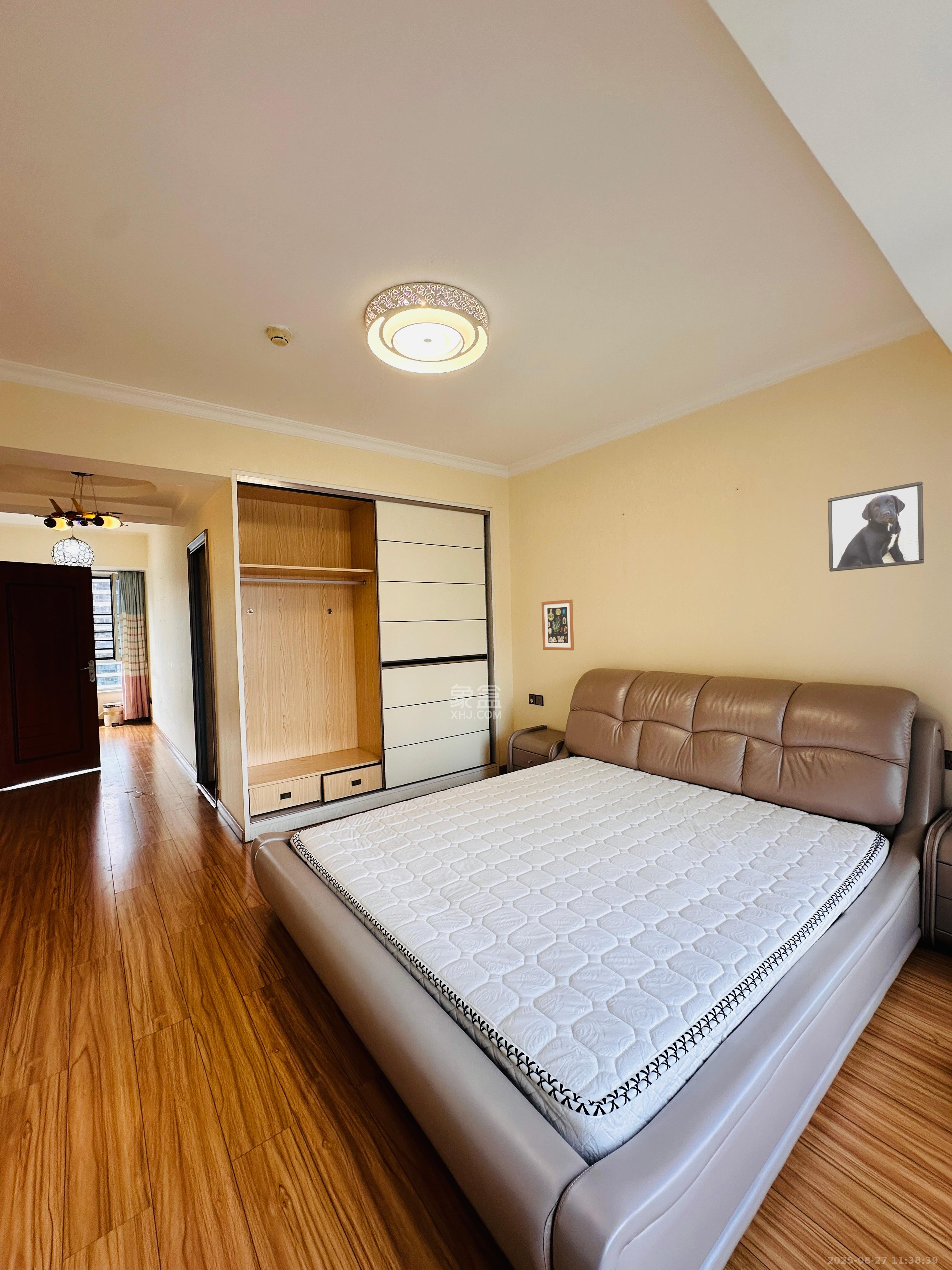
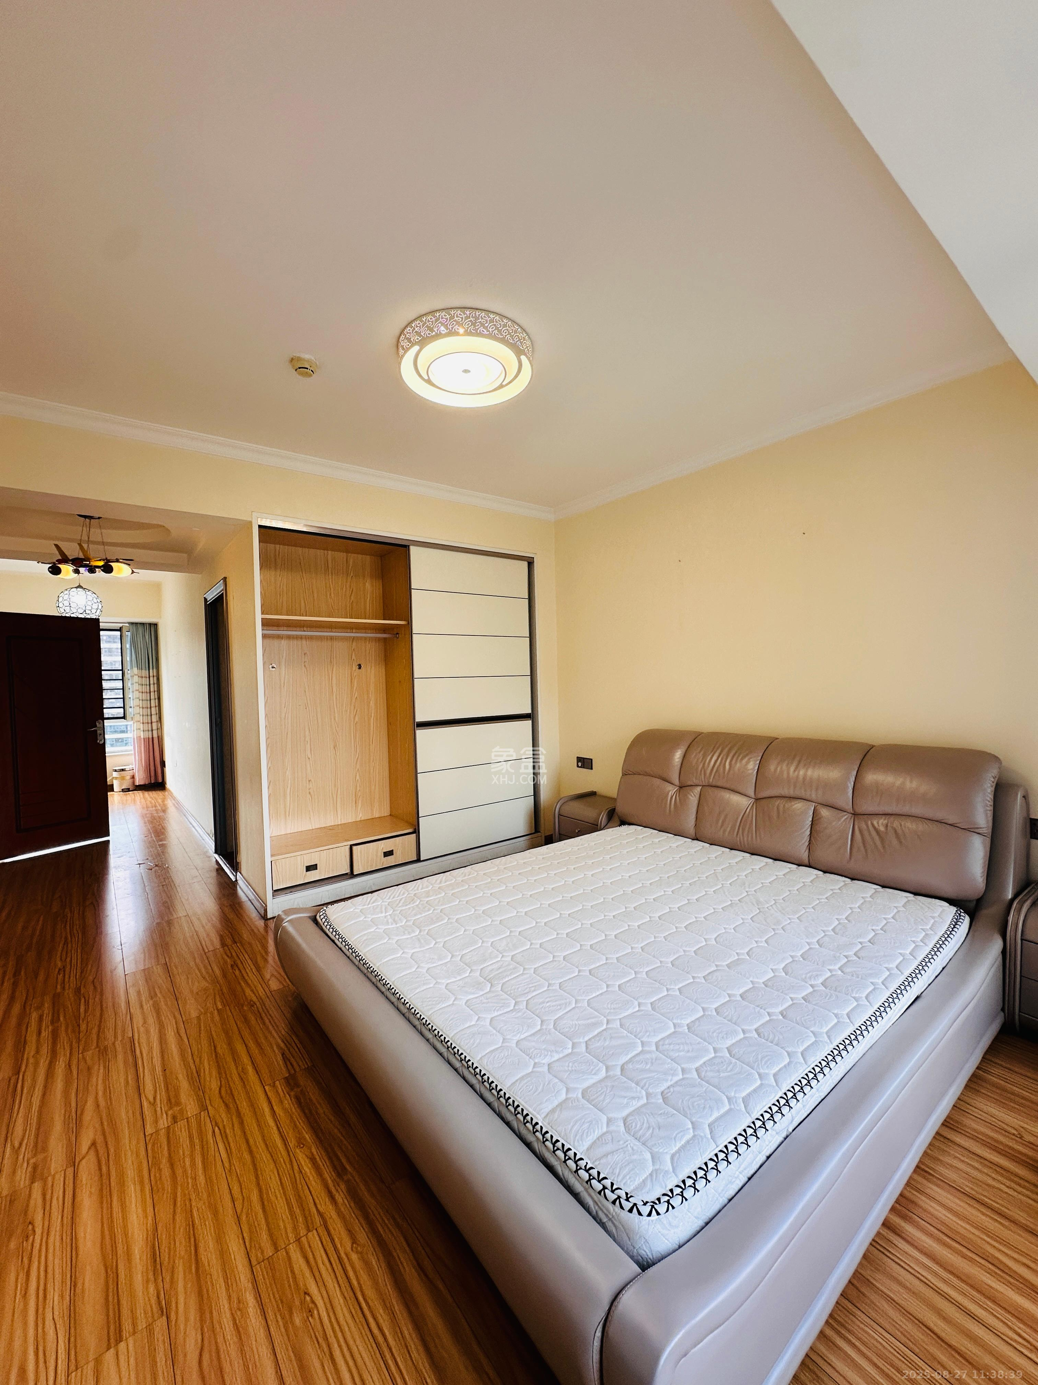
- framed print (873, 529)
- wall art (557, 625)
